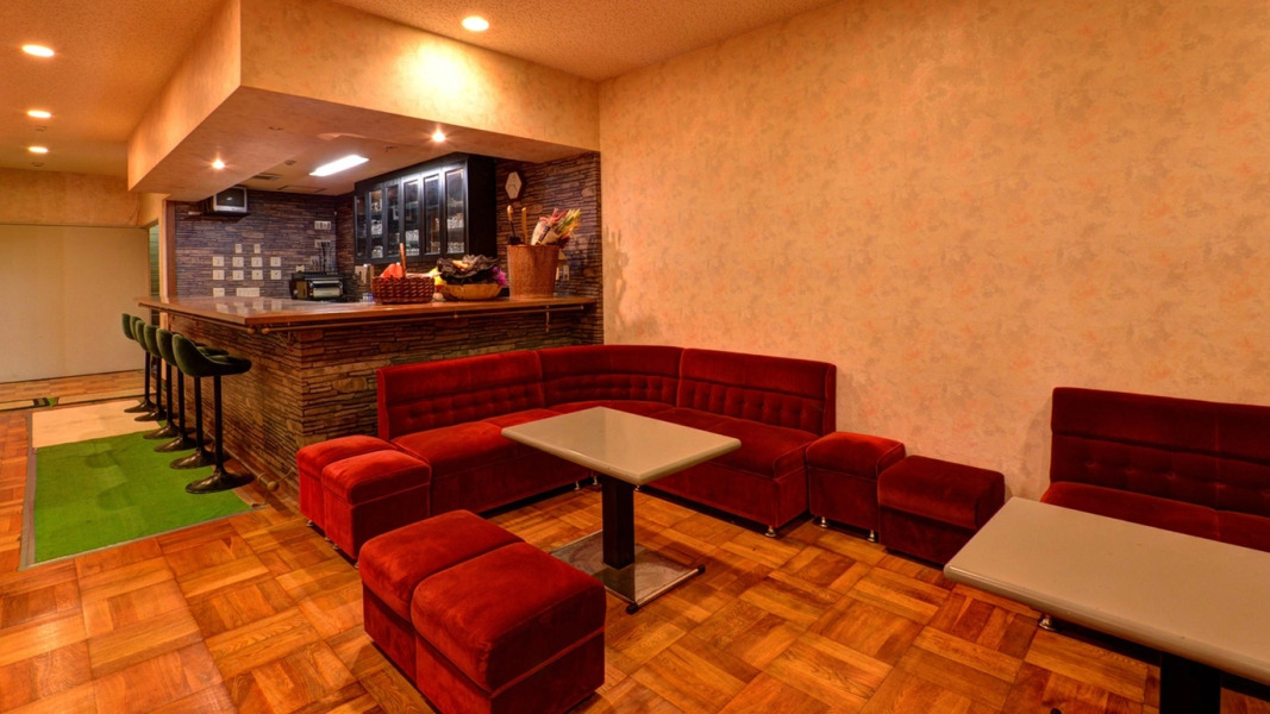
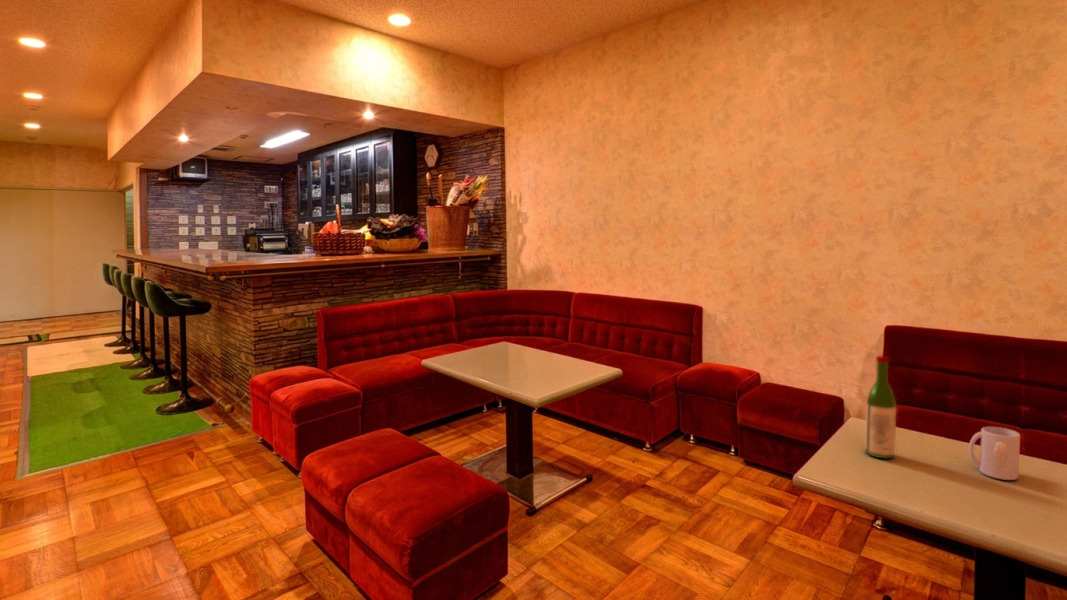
+ wine bottle (881, 405)
+ mug (993, 451)
